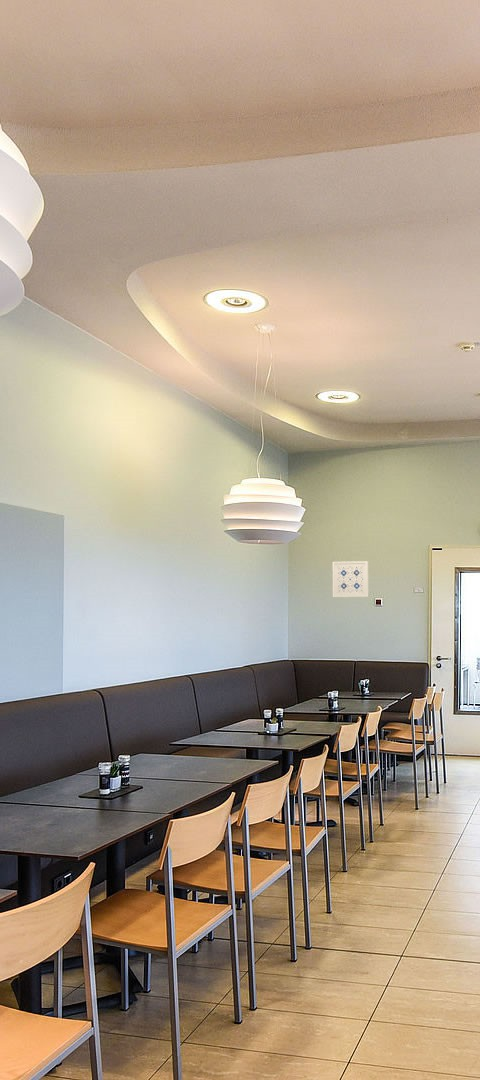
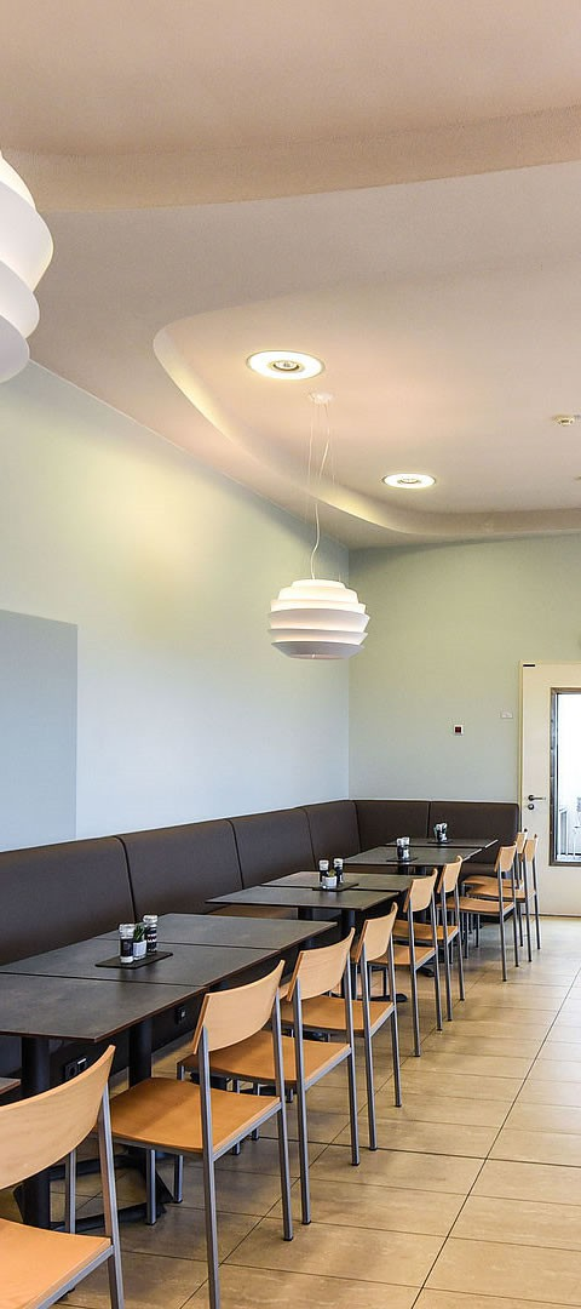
- wall art (350, 579)
